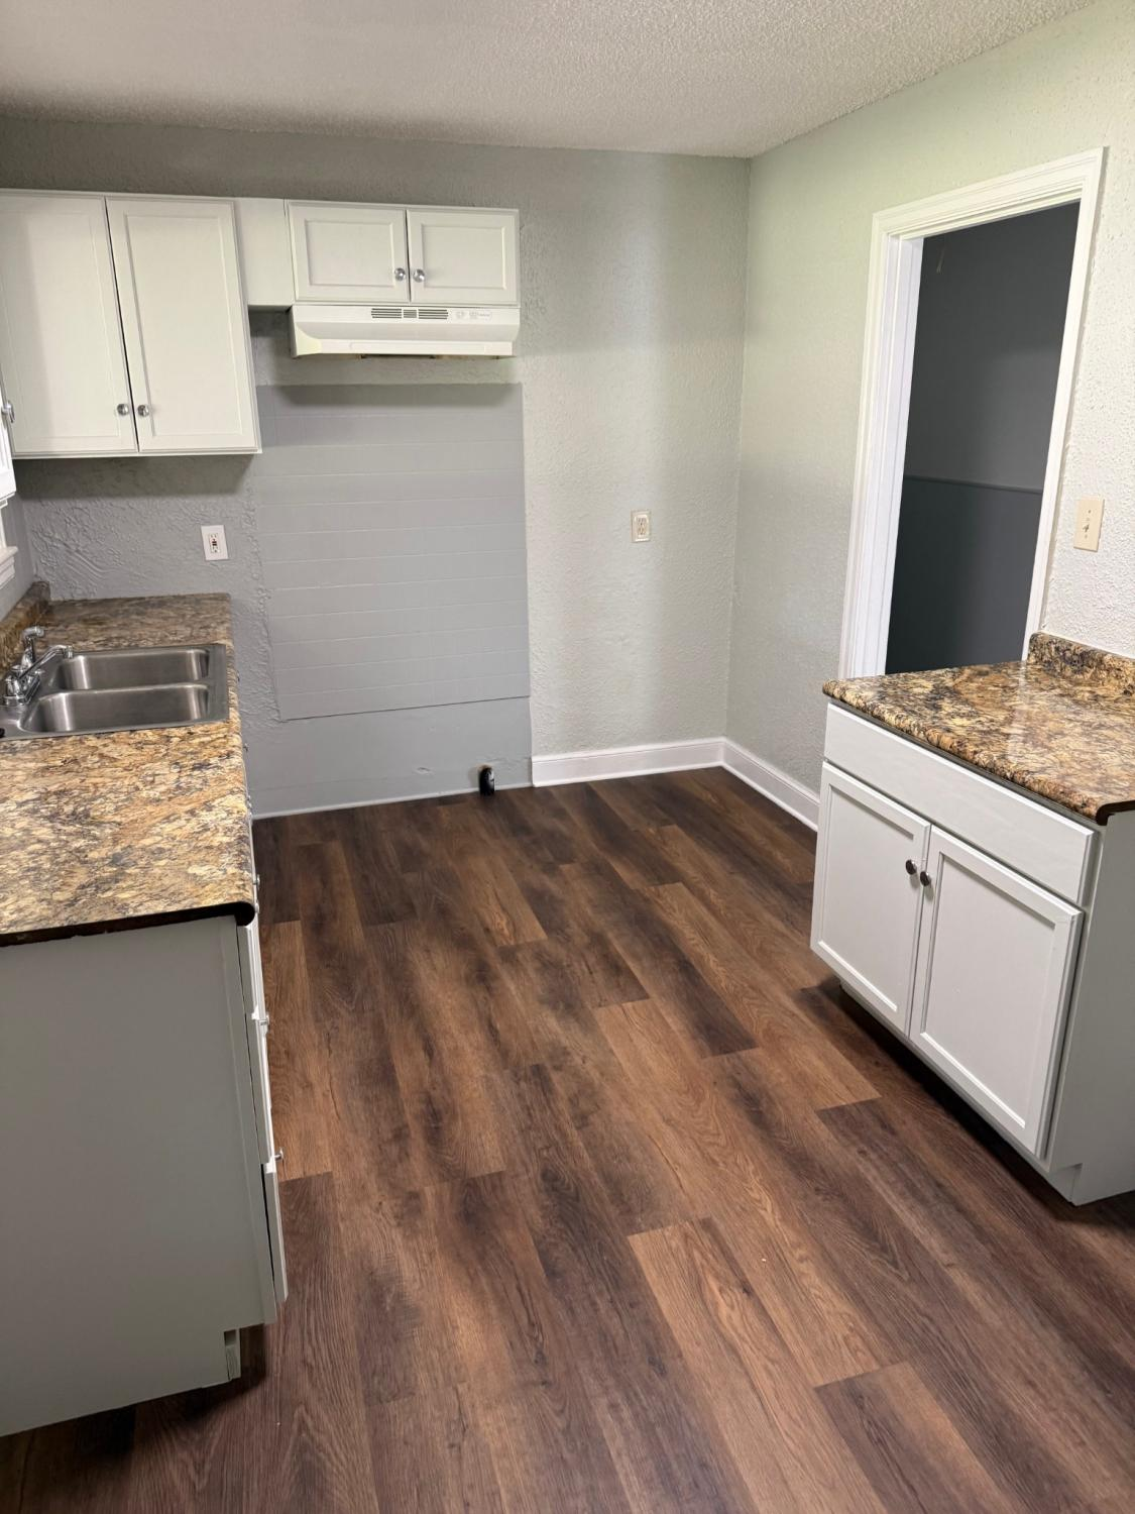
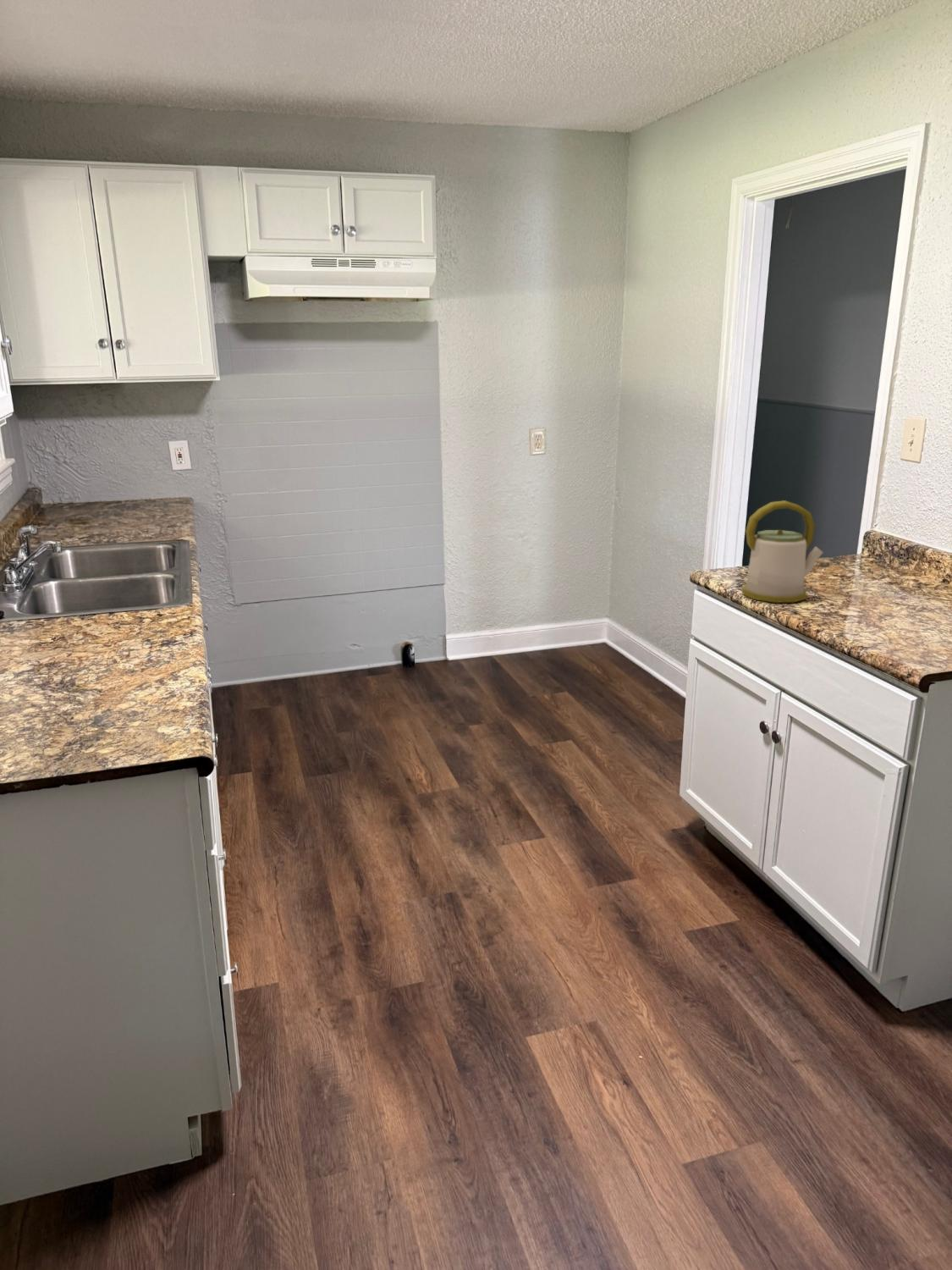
+ kettle (784, 549)
